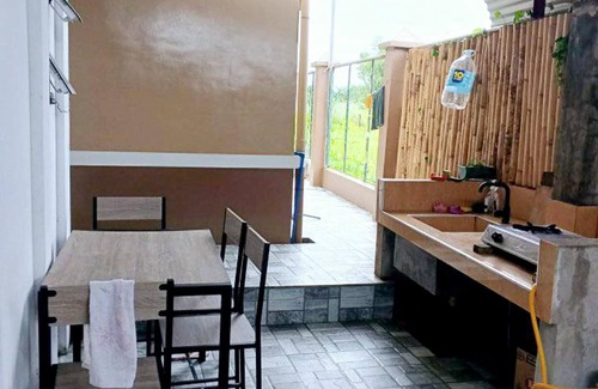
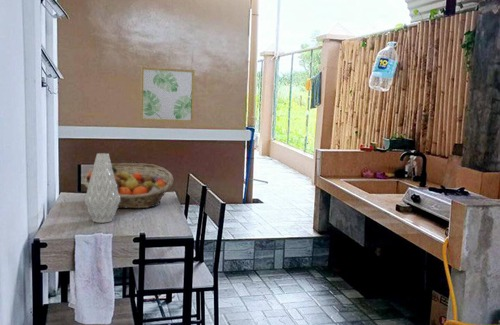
+ fruit basket (128, 185)
+ vase (102, 187)
+ wall art (167, 95)
